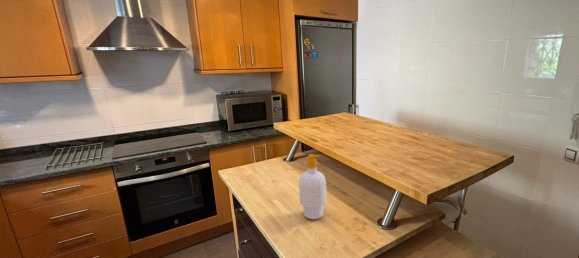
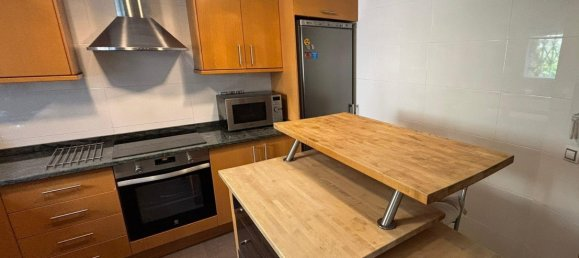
- soap bottle (312, 185)
